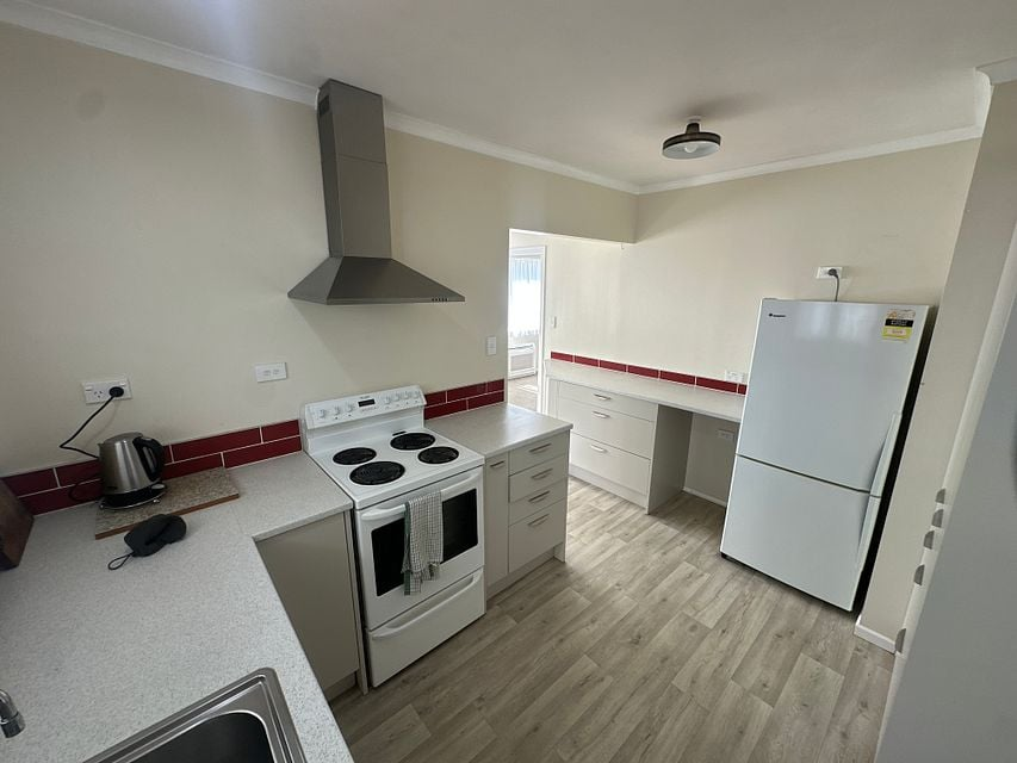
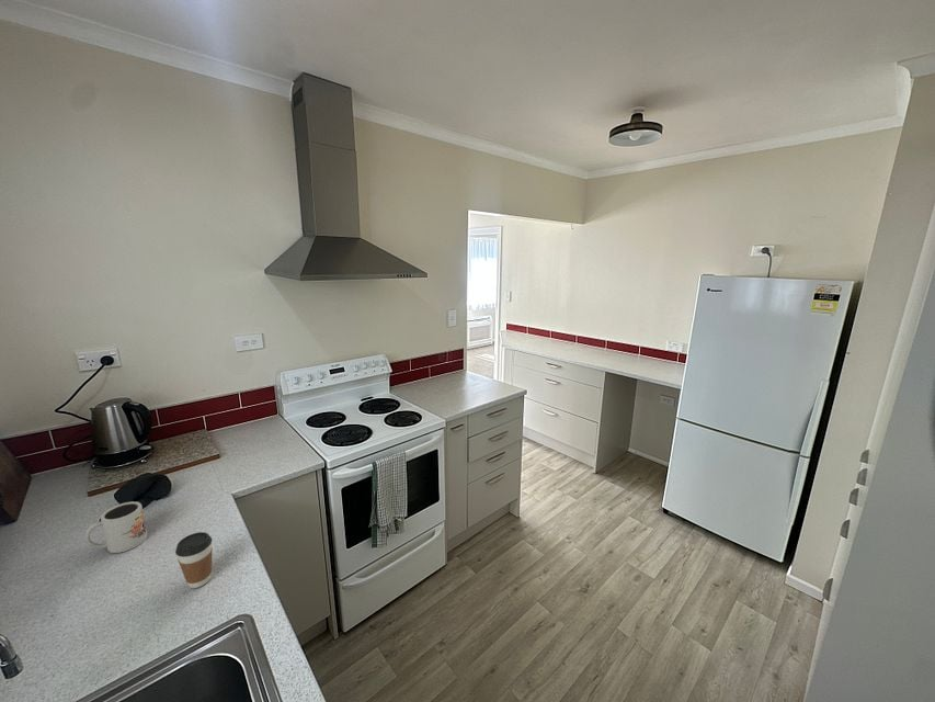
+ mug (116, 529)
+ coffee cup (196, 561)
